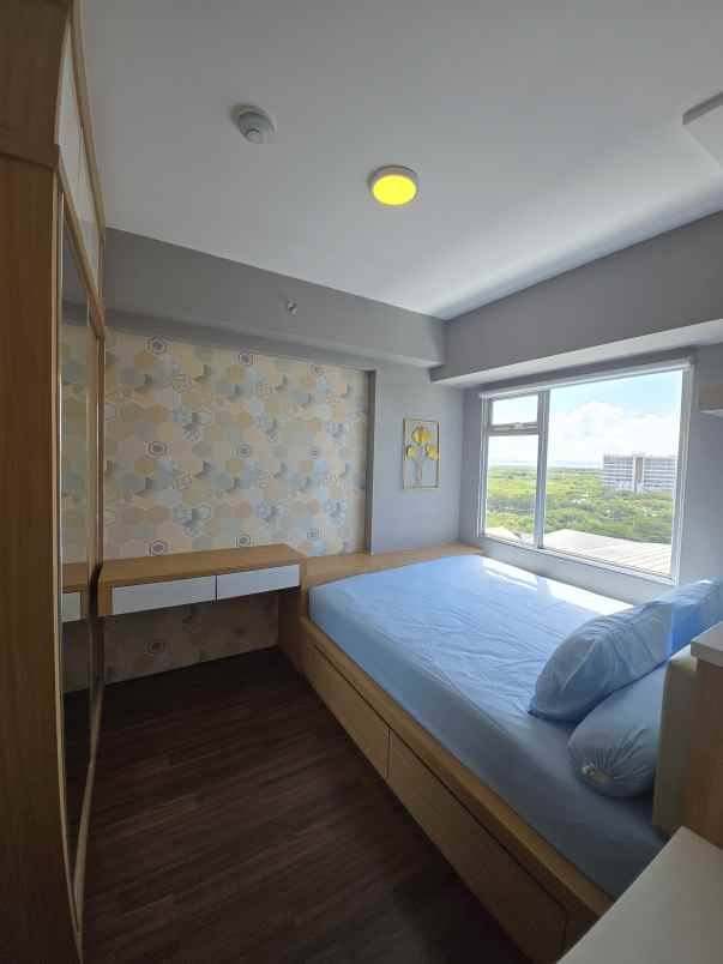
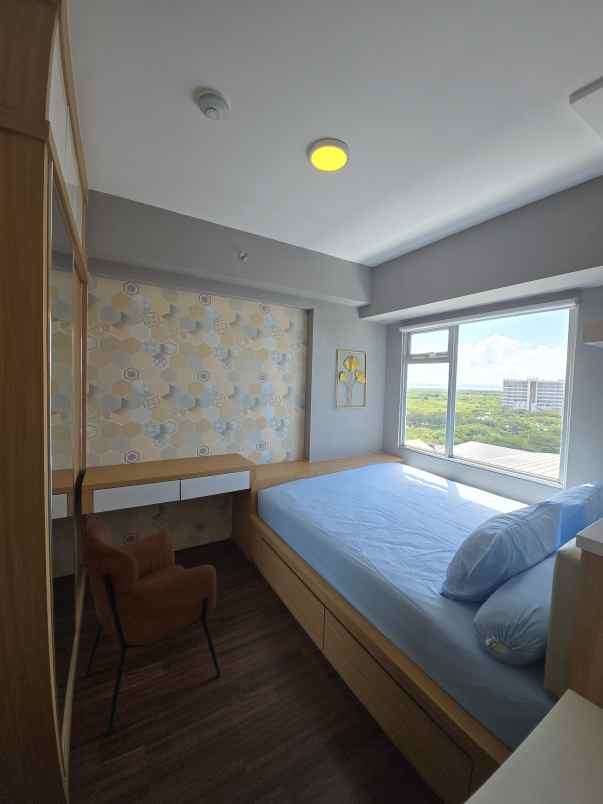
+ chair (147, 598)
